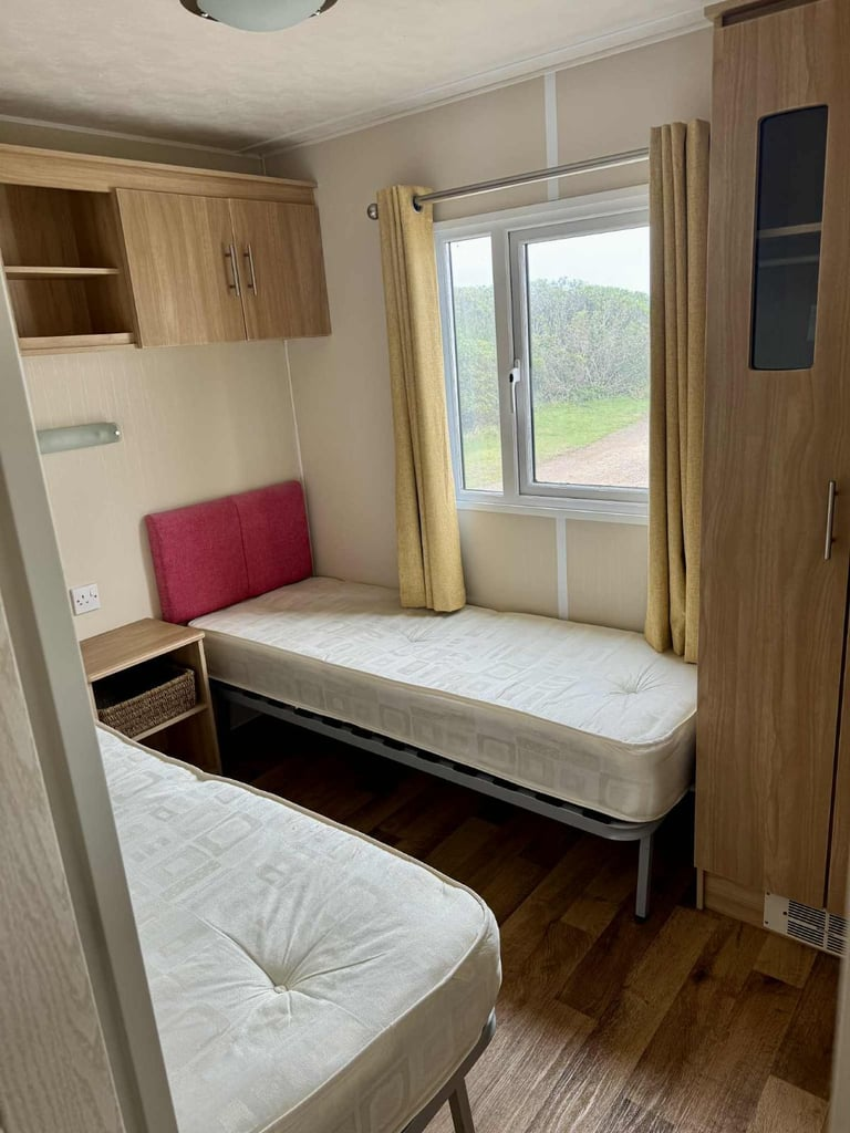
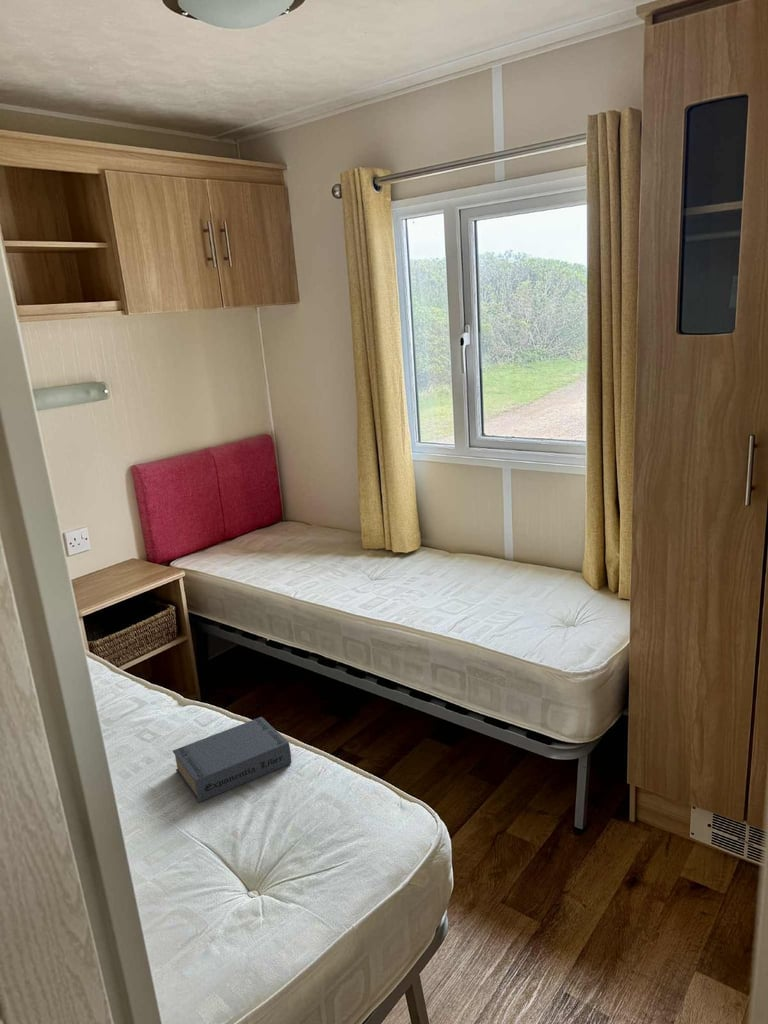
+ book (232, 757)
